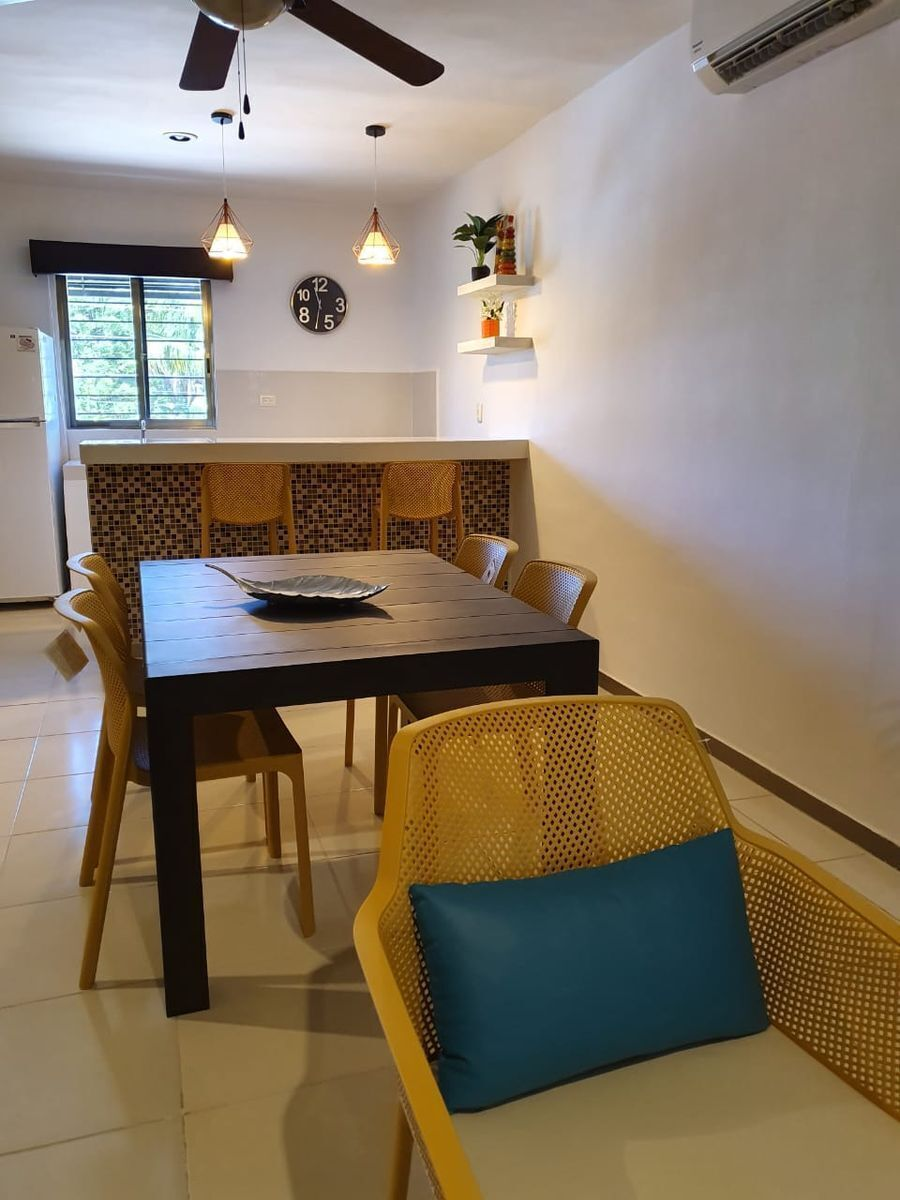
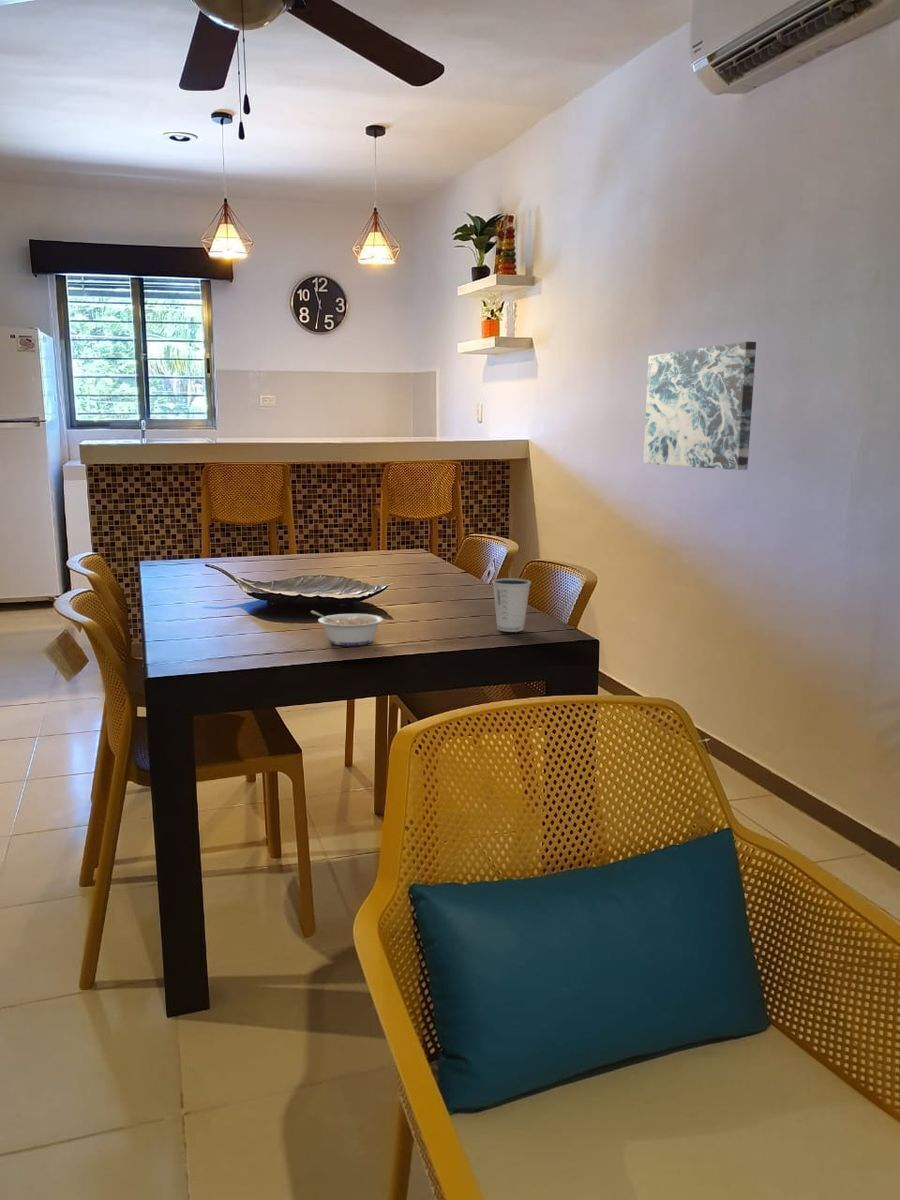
+ dixie cup (511, 605)
+ wall art (694, 408)
+ legume (348, 628)
